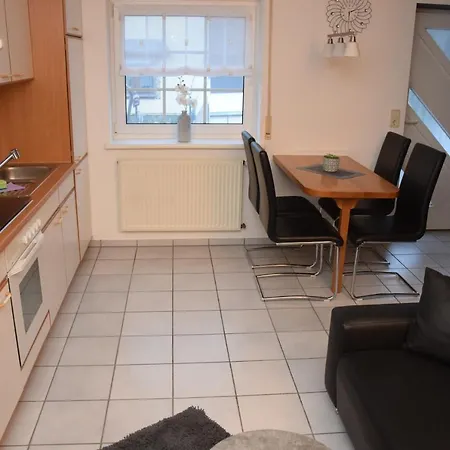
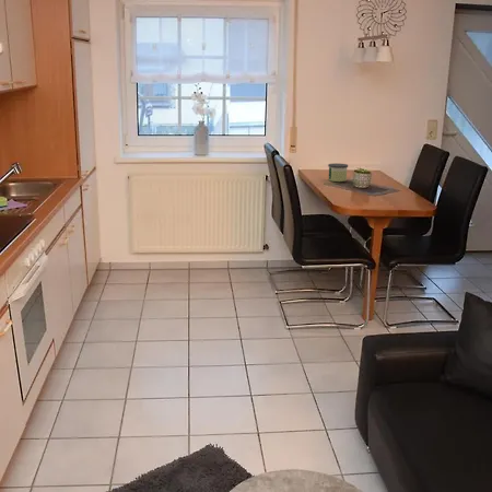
+ candle (337, 172)
